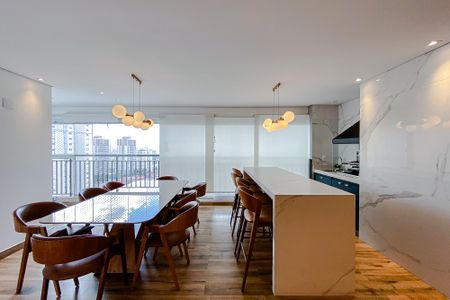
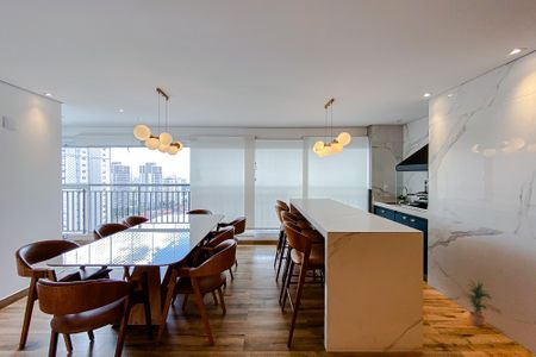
+ potted plant (479, 303)
